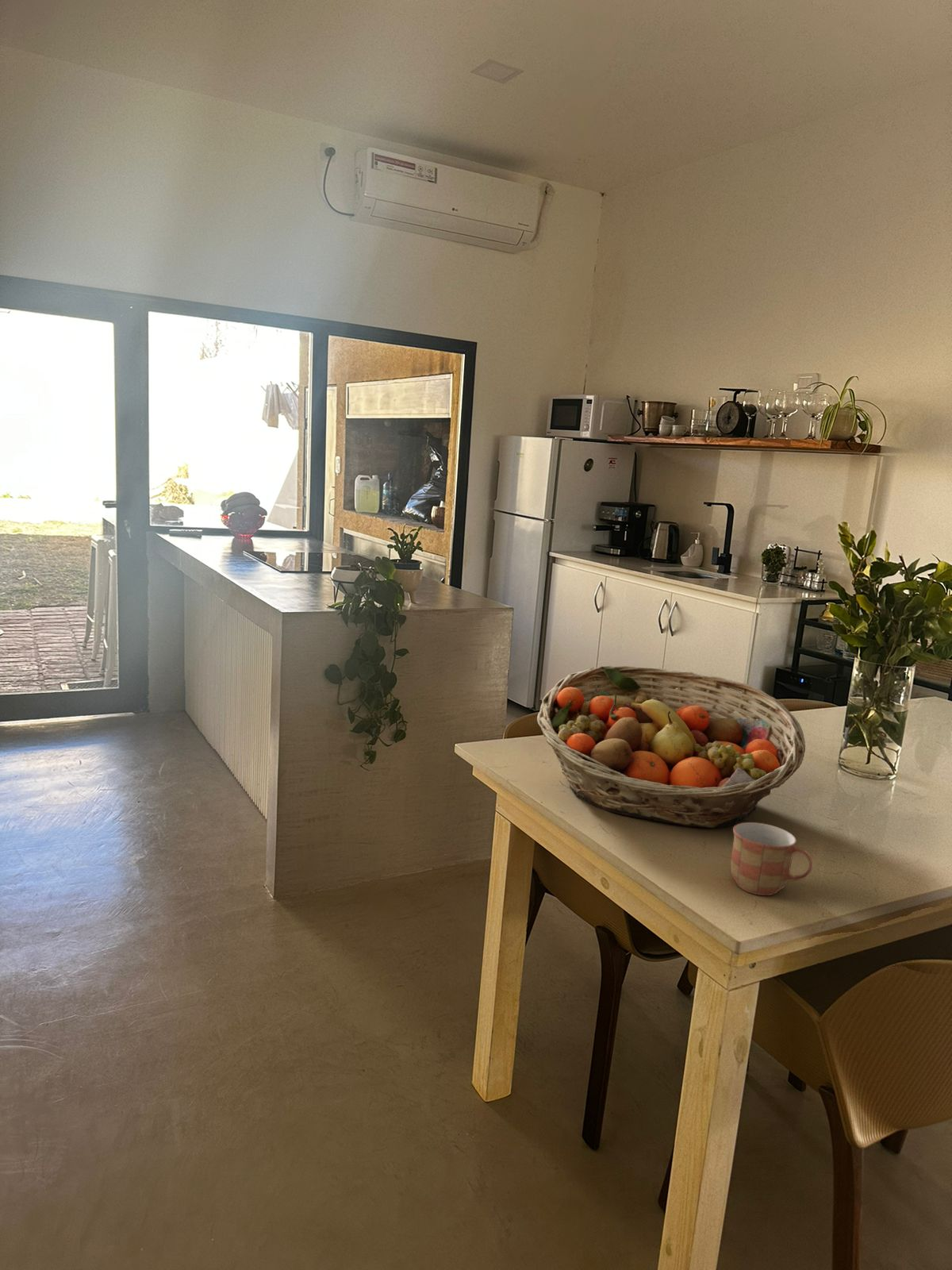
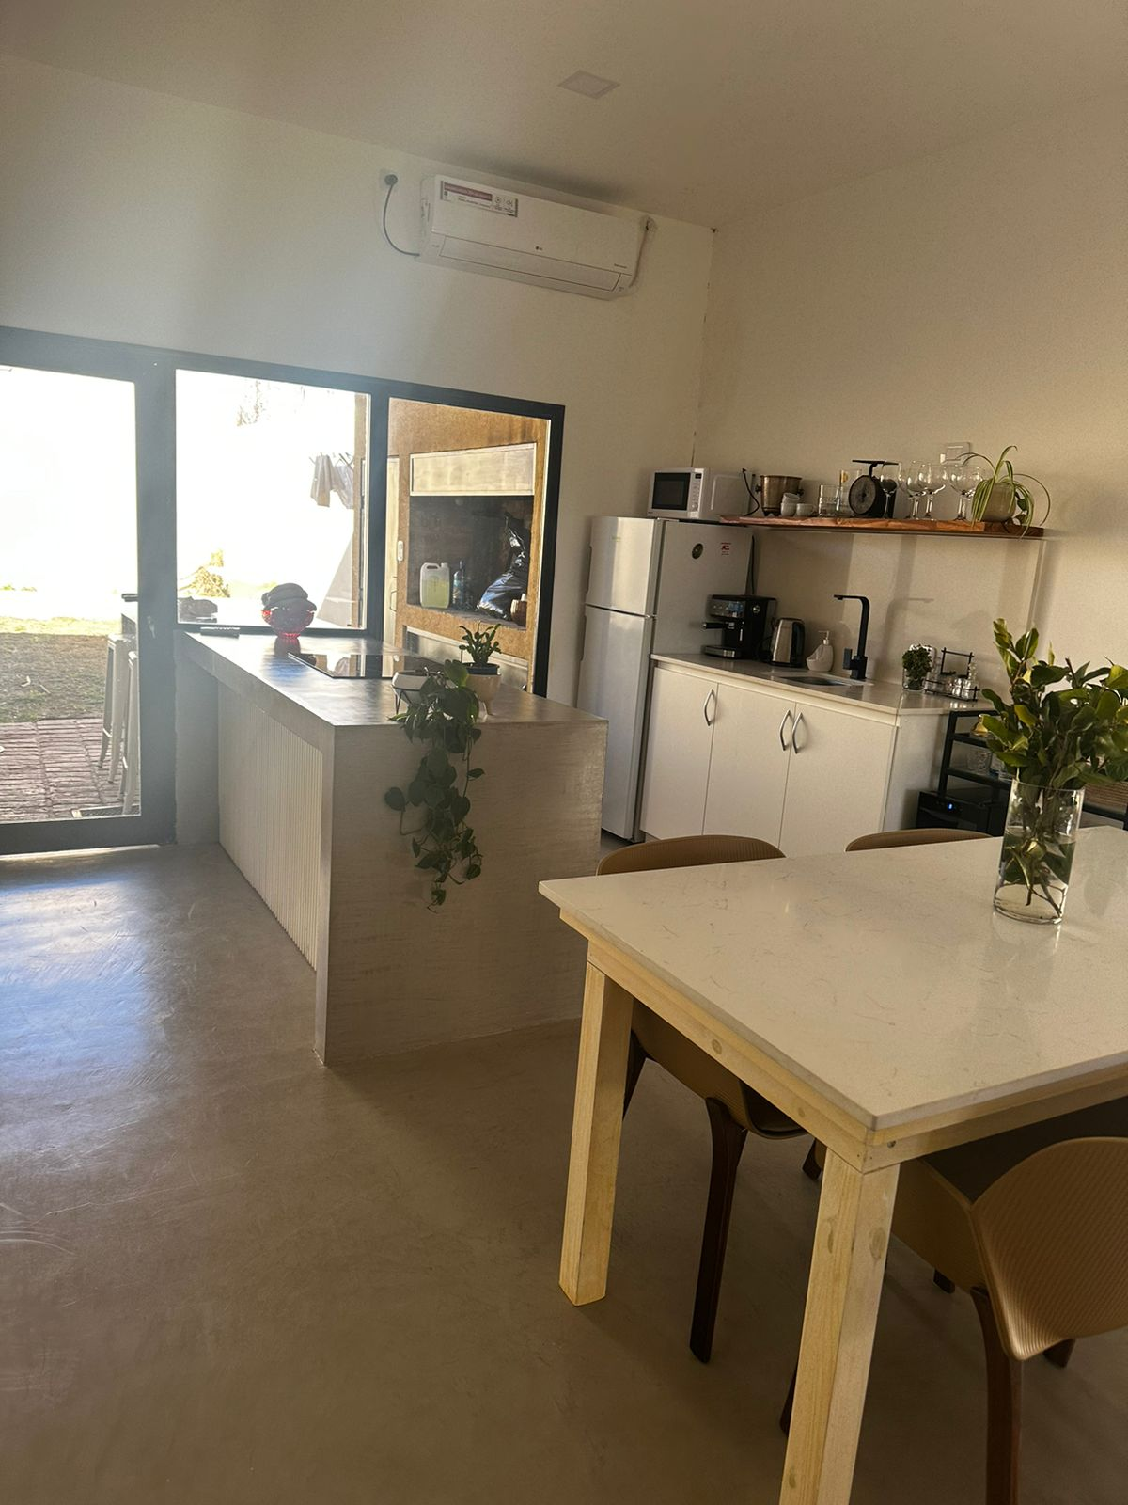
- fruit basket (665, 741)
- mug (770, 861)
